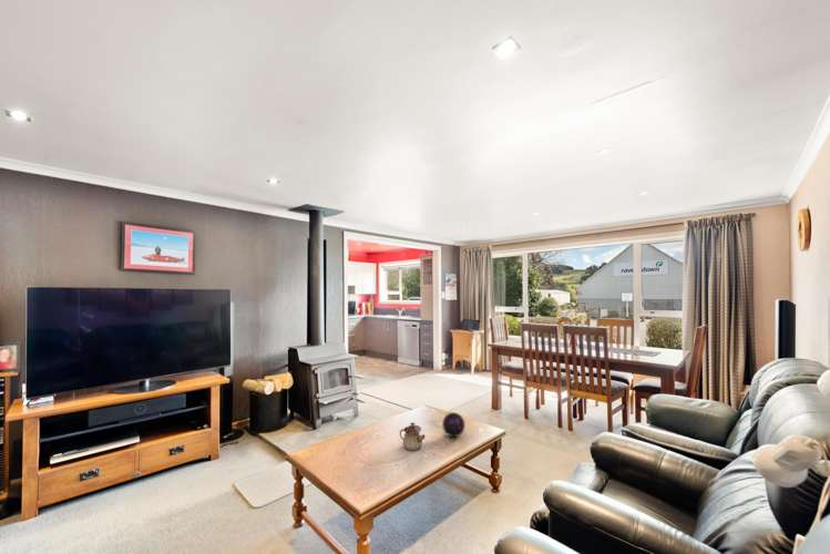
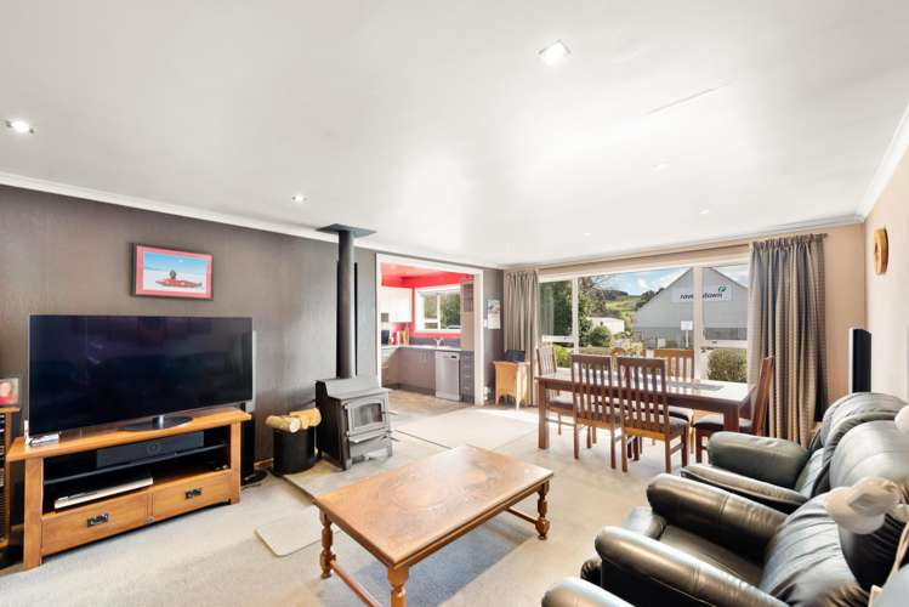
- decorative orb (453, 424)
- teapot (411, 434)
